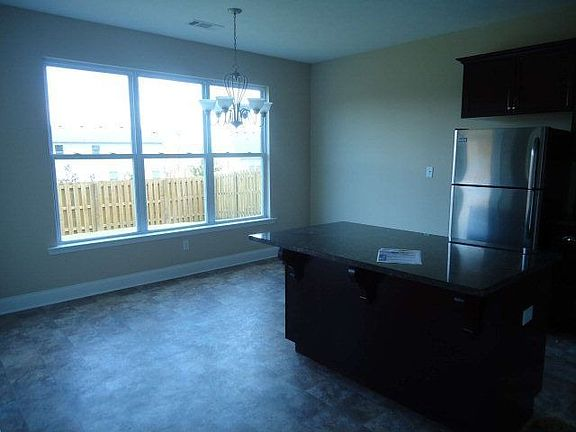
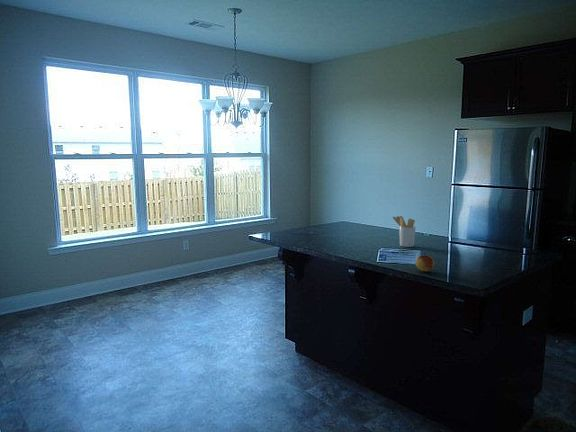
+ fruit (424, 263)
+ utensil holder (404, 230)
